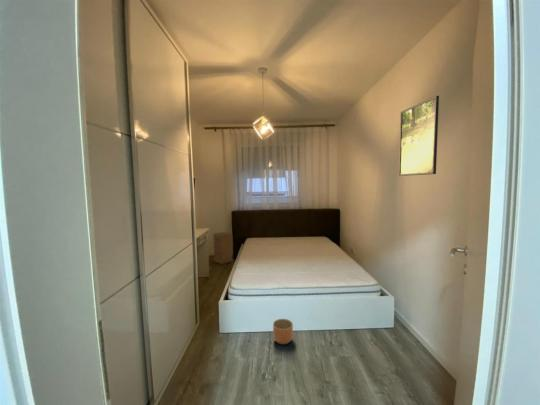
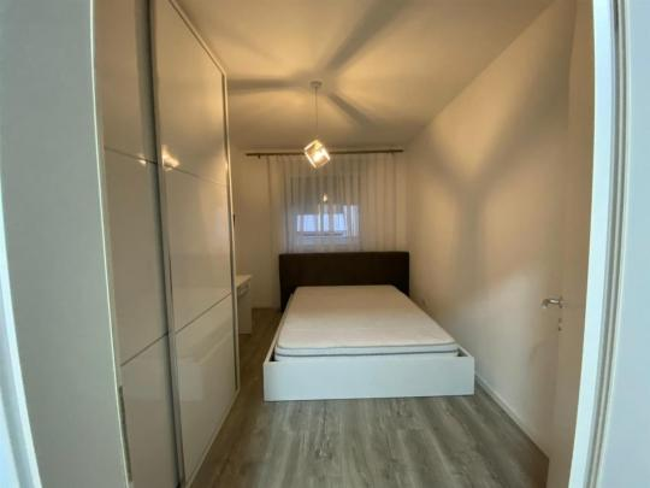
- planter (283, 332)
- nightstand (222, 247)
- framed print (416, 140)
